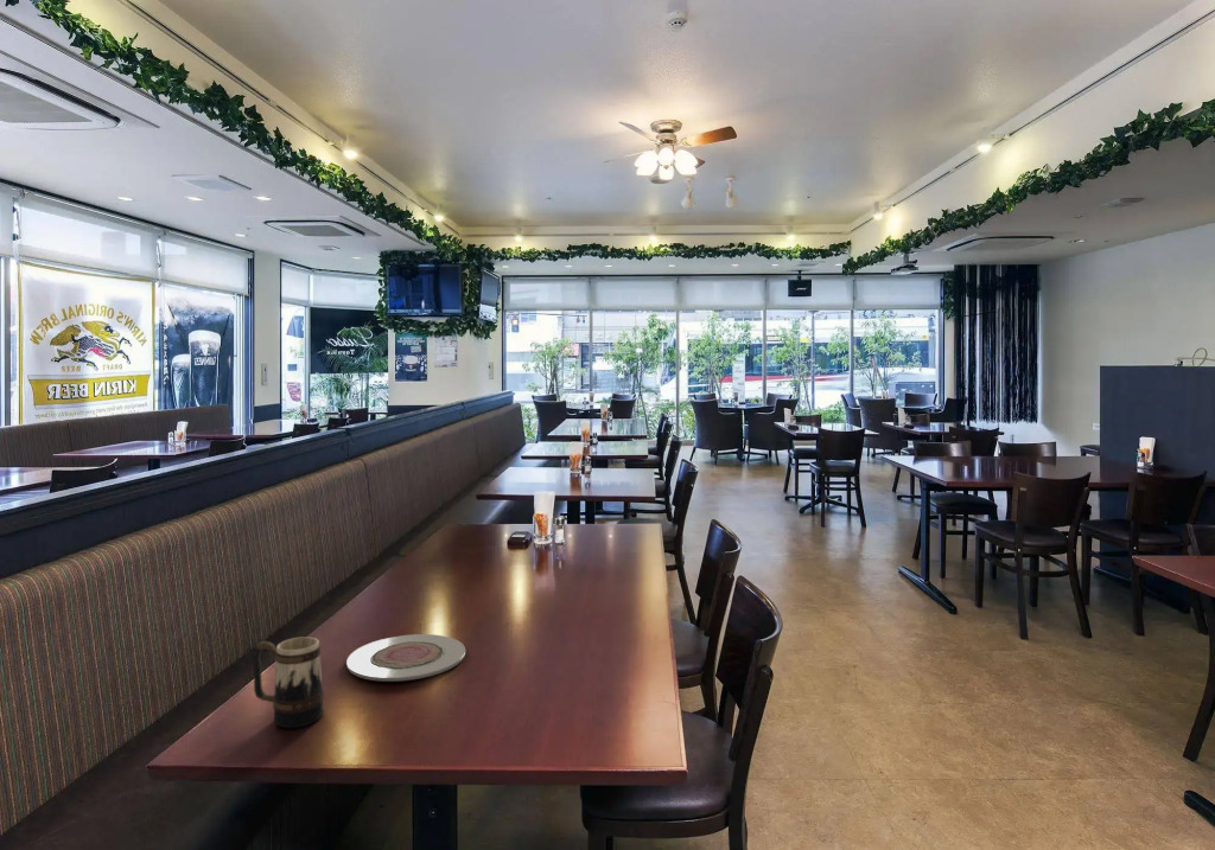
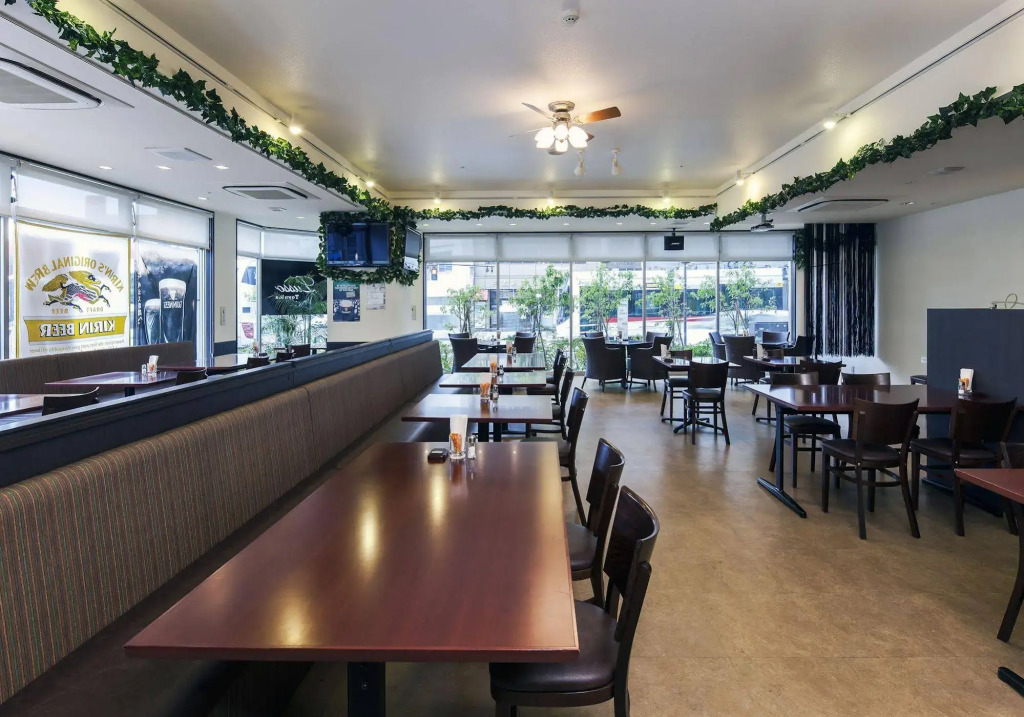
- plate (407, 654)
- beer mug (287, 679)
